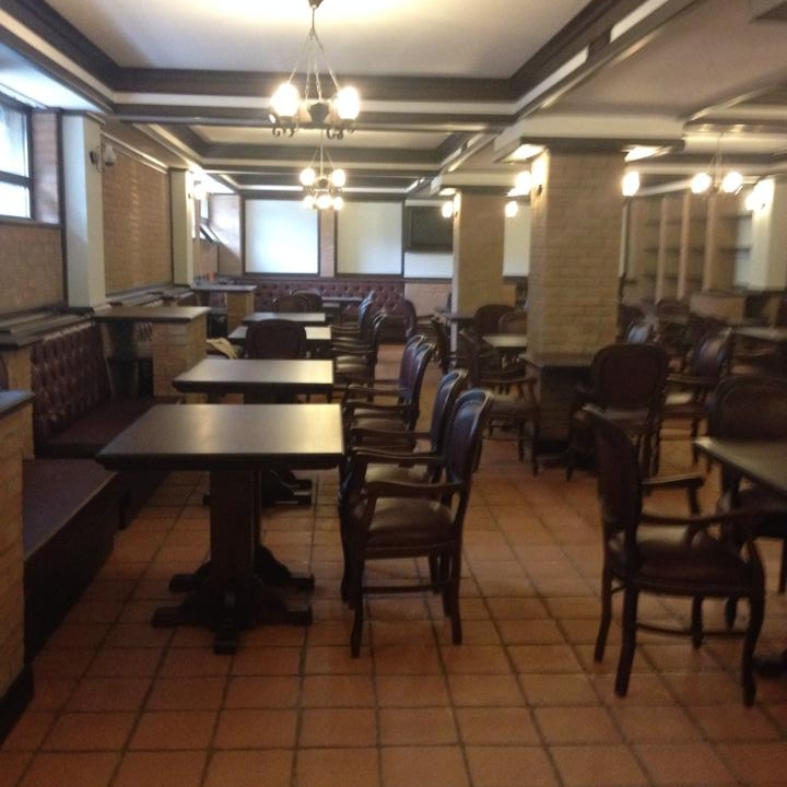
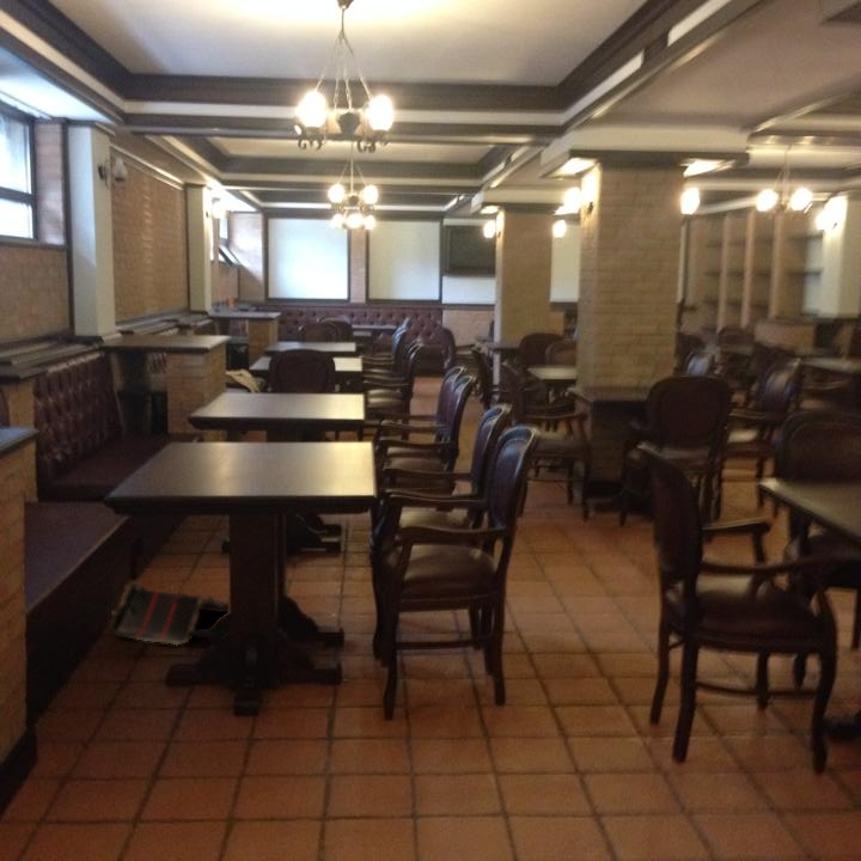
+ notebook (177, 603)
